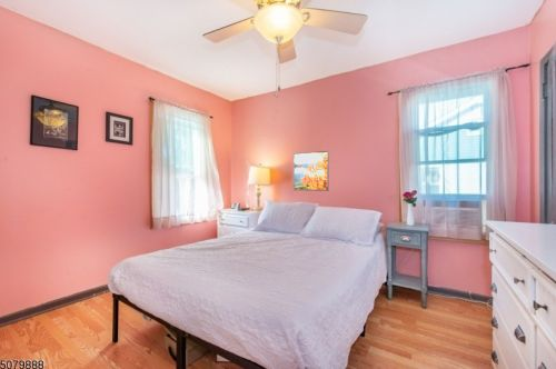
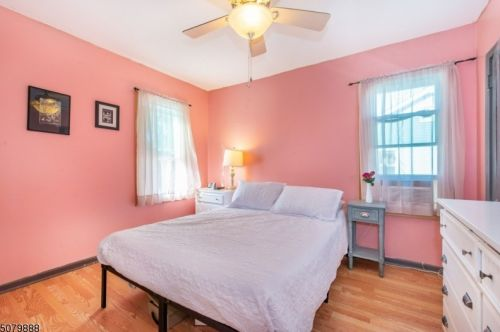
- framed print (310, 171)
